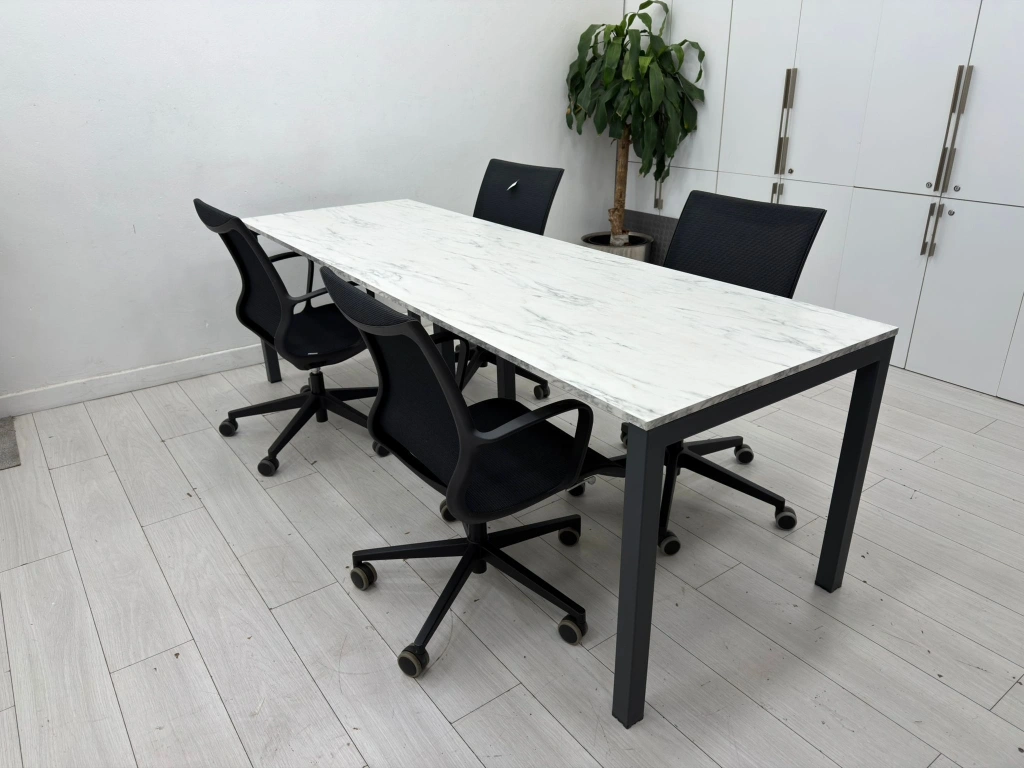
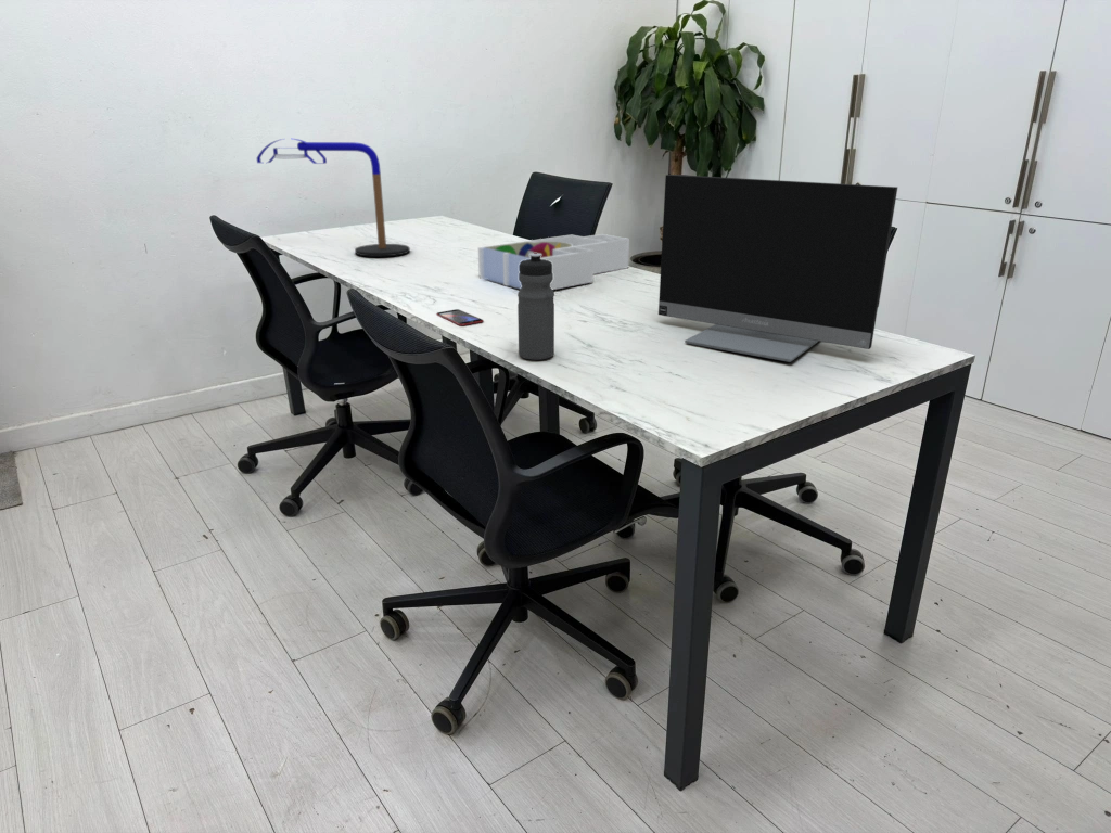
+ desk organizer (564, 259)
+ desk lamp (324, 163)
+ water bottle (536, 305)
+ smartphone (459, 317)
+ monitor (764, 262)
